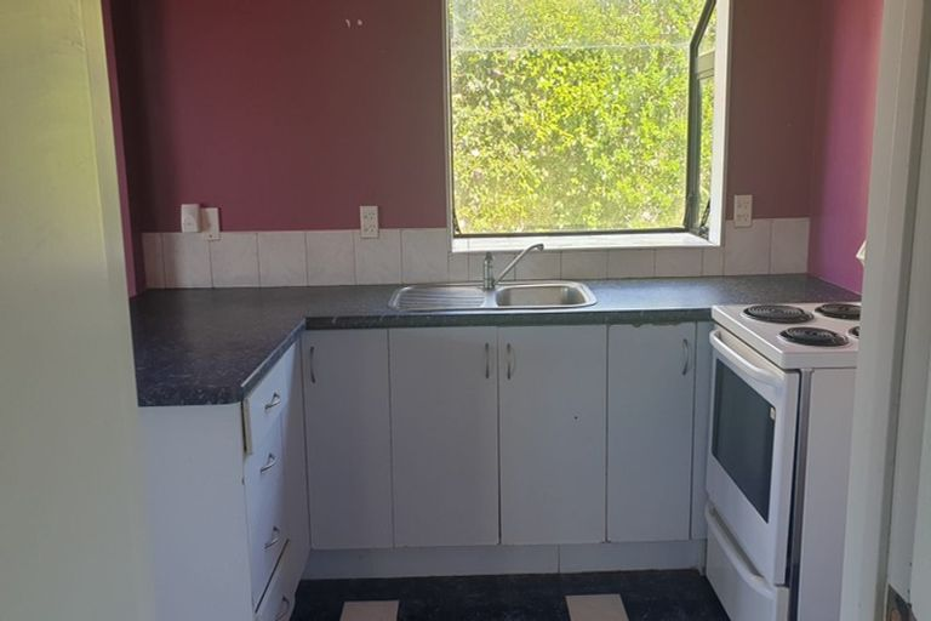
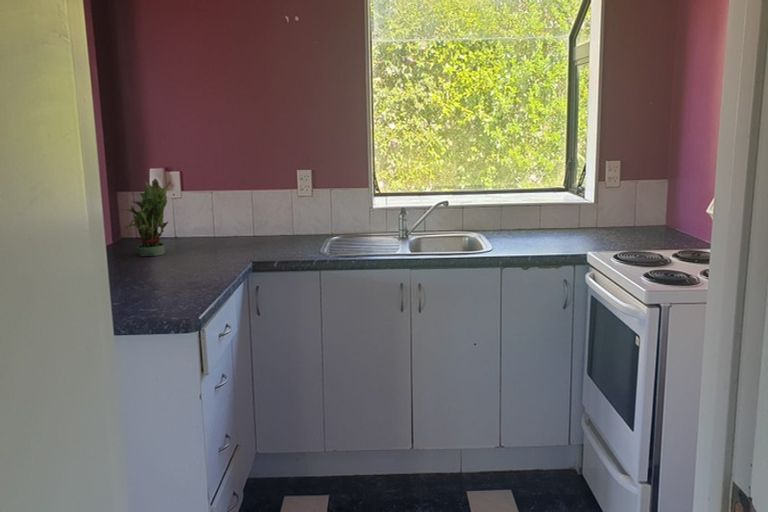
+ potted plant (149, 216)
